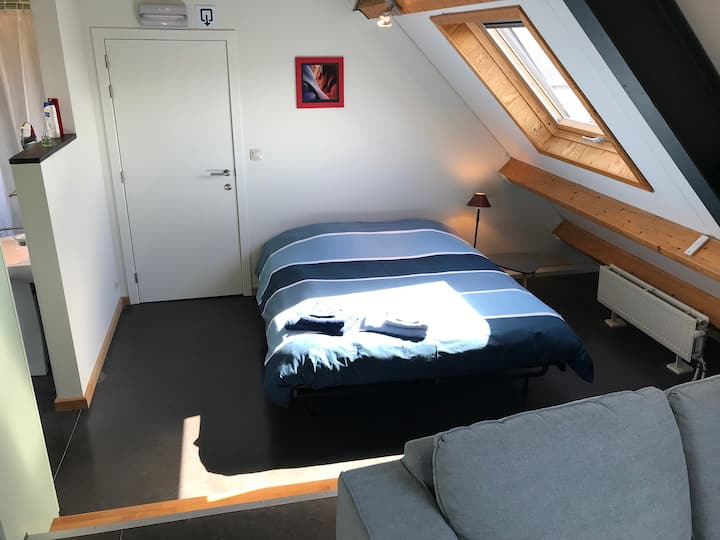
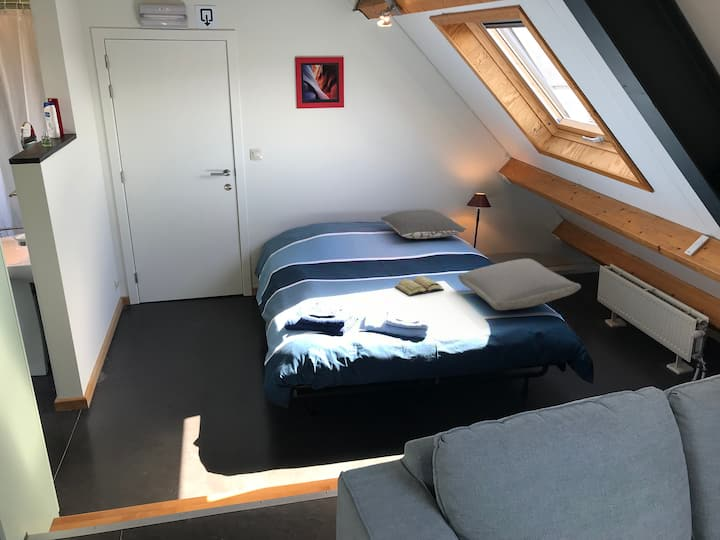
+ pillow (421, 224)
+ pillow (516, 284)
+ diary (419, 284)
